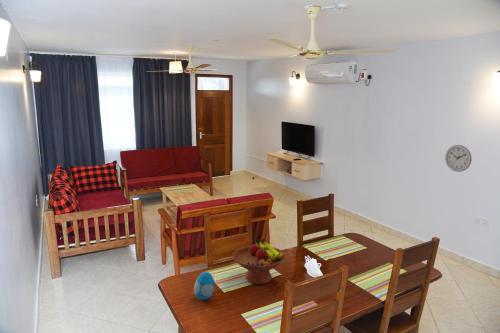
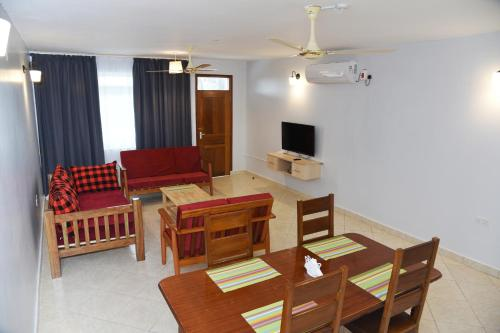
- wall clock (457, 158)
- decorative egg (204, 285)
- fruit bowl (258, 262)
